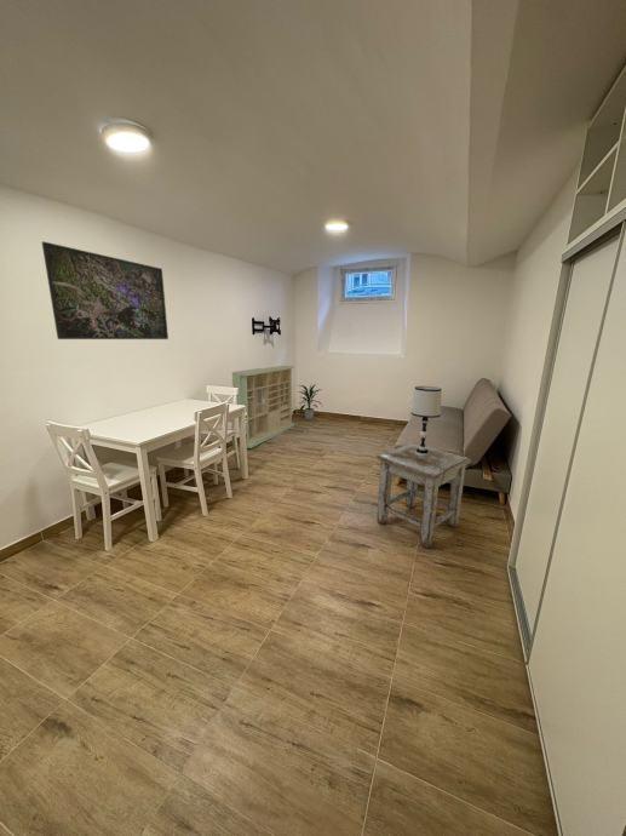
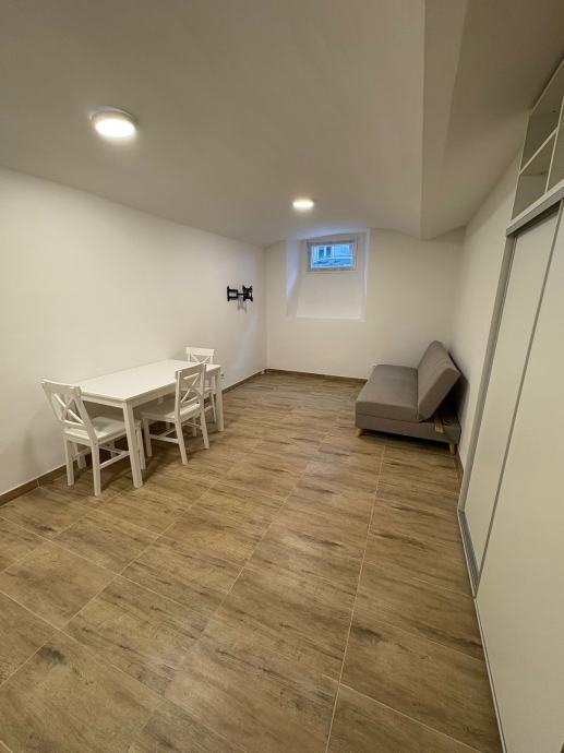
- indoor plant (308, 400)
- stool (420, 492)
- storage cabinet (266, 402)
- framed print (116, 299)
- table lamp (424, 422)
